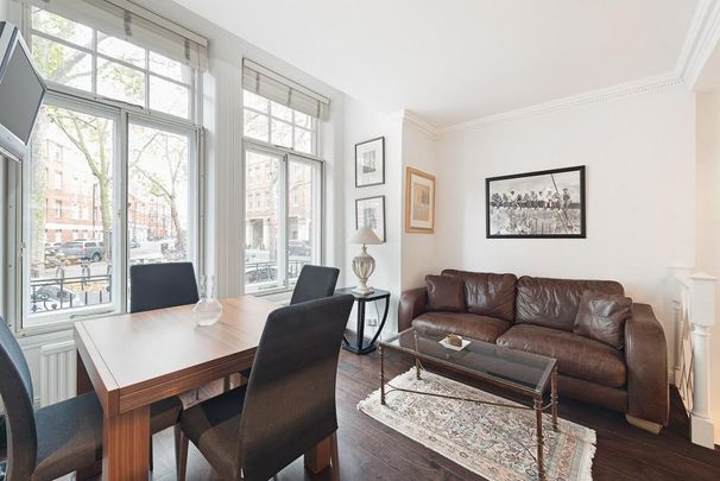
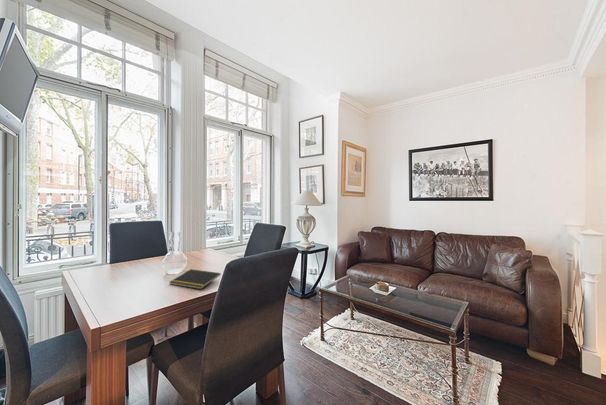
+ notepad (195, 278)
